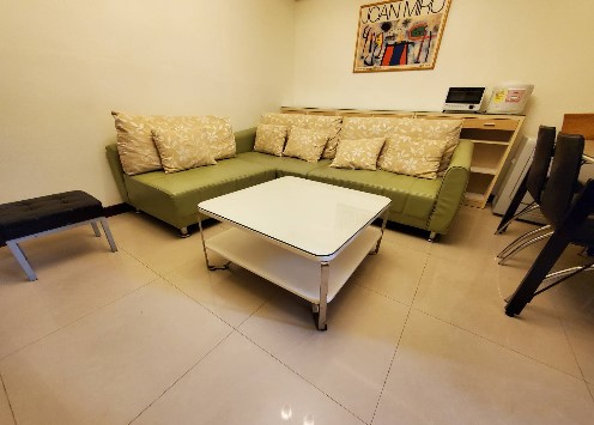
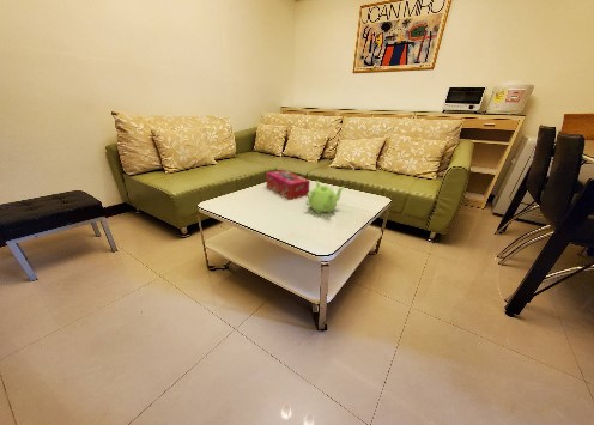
+ teapot (325, 198)
+ tissue box (286, 183)
